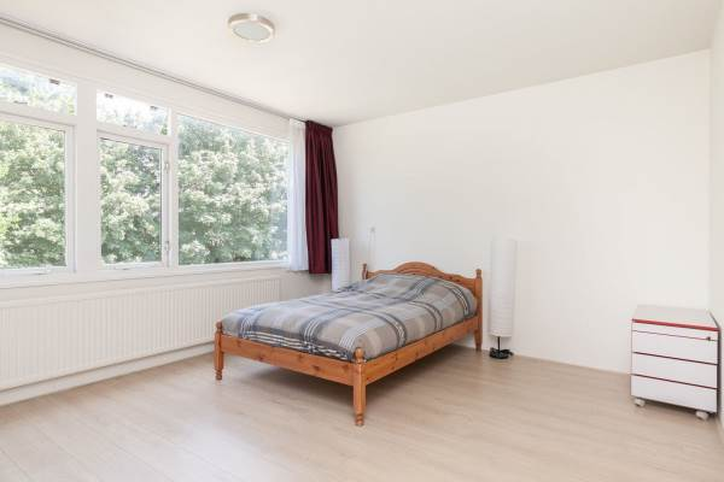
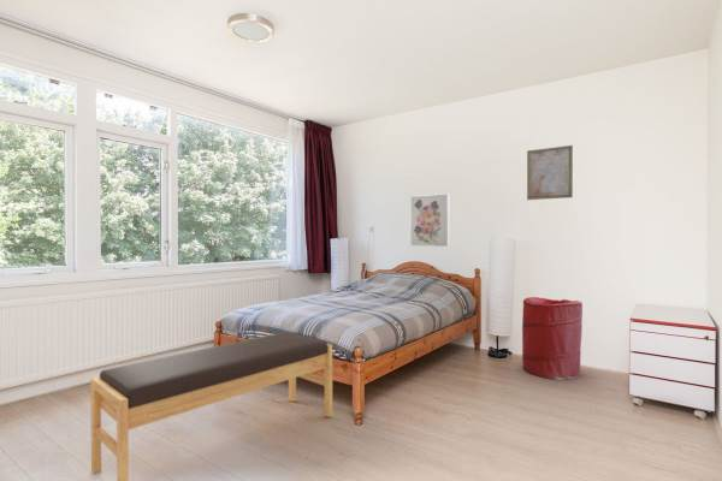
+ bench (227, 396)
+ wall art (549, 173)
+ laundry hamper (551, 334)
+ wall art (428, 220)
